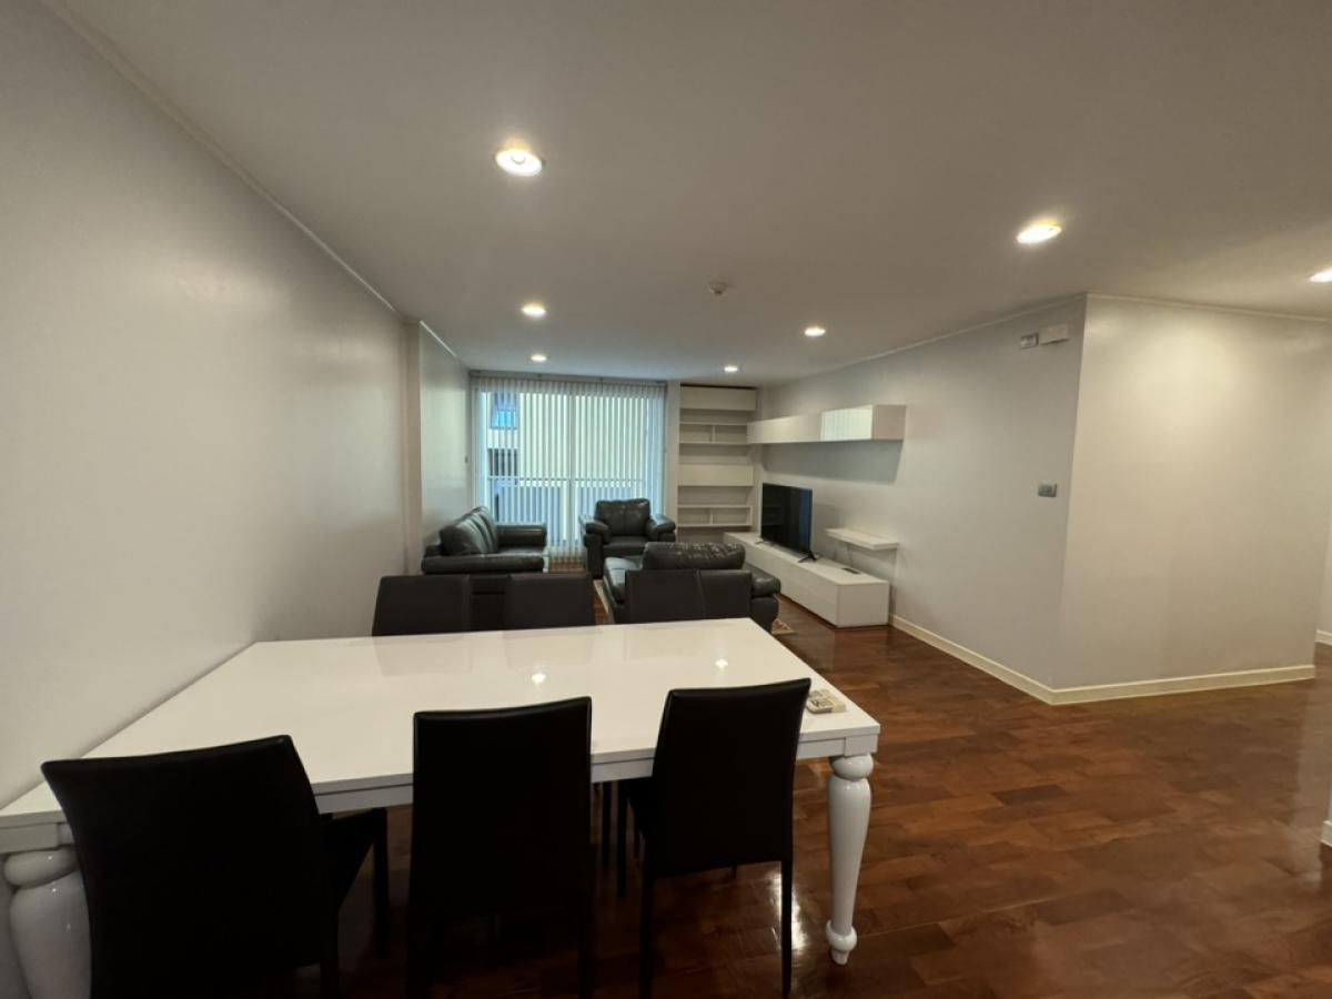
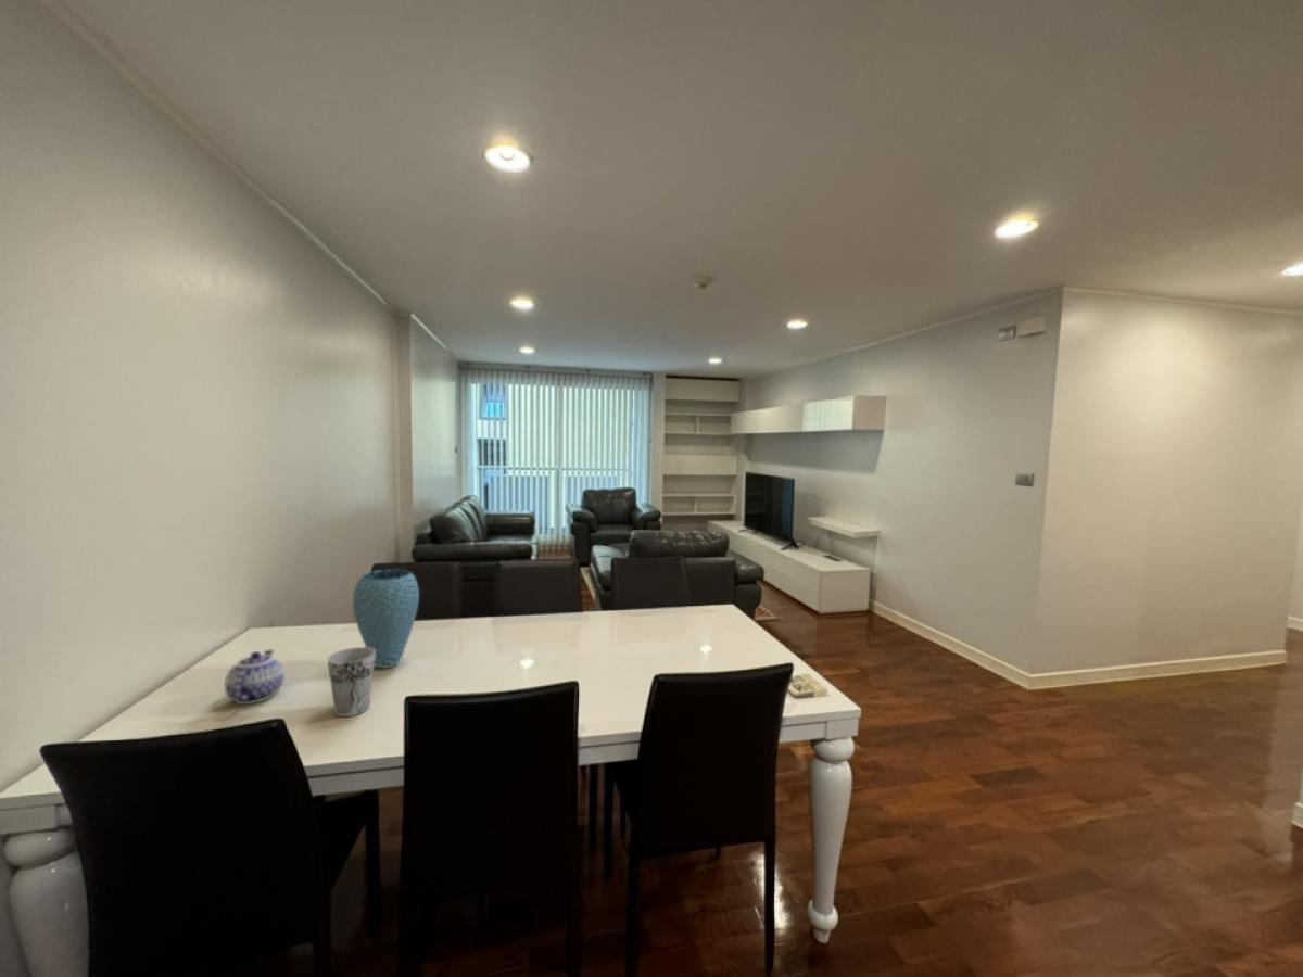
+ vase (387, 619)
+ cup (352, 682)
+ teapot (255, 674)
